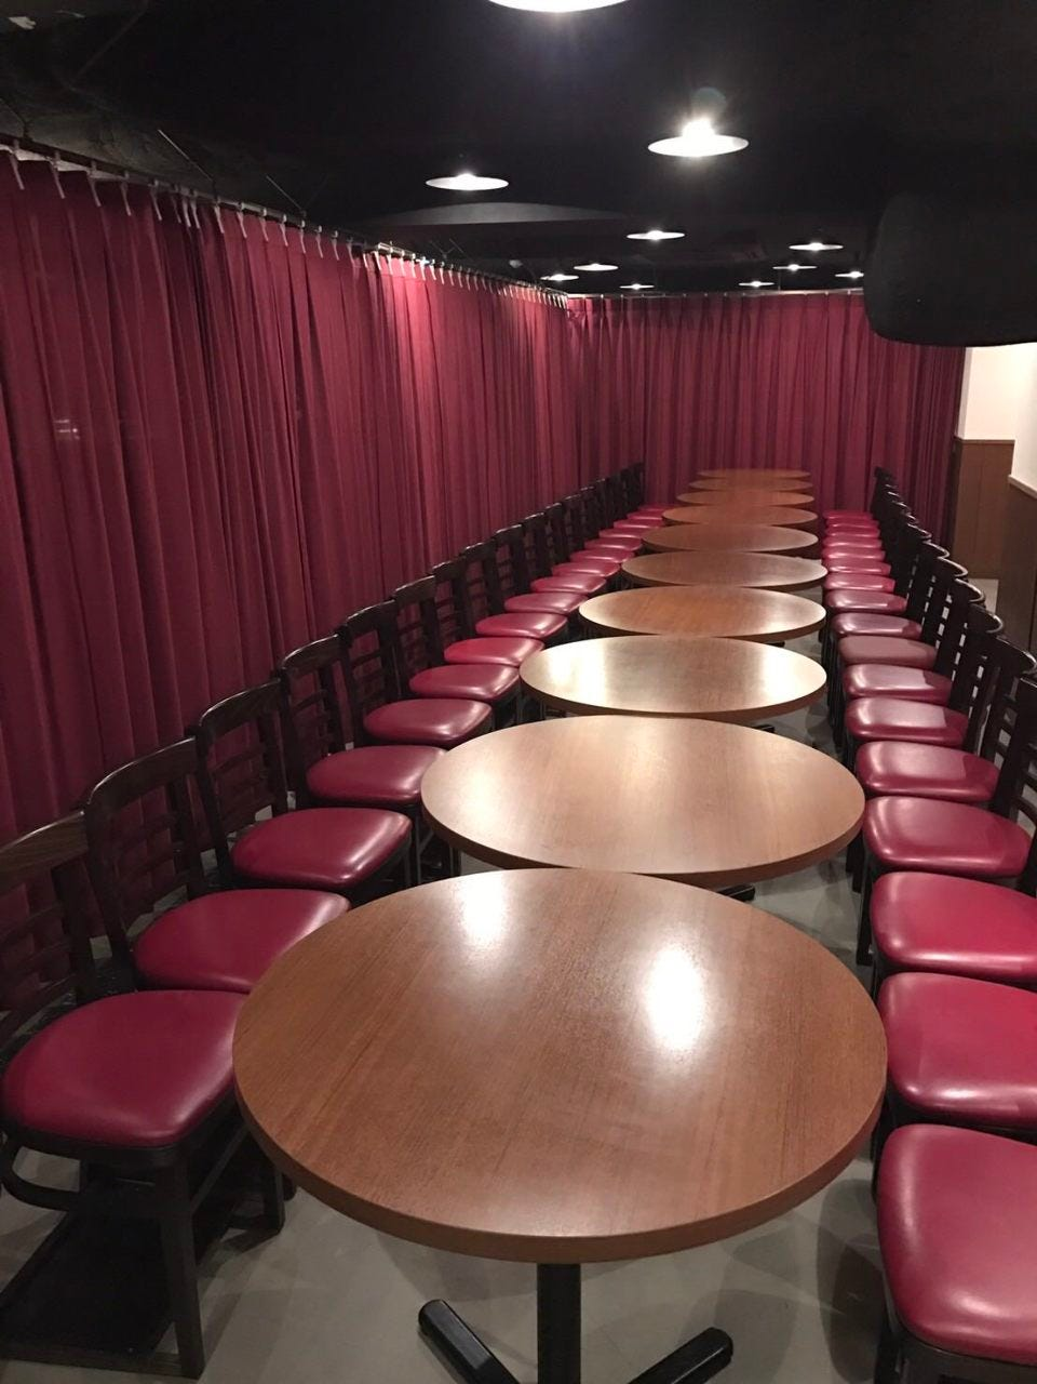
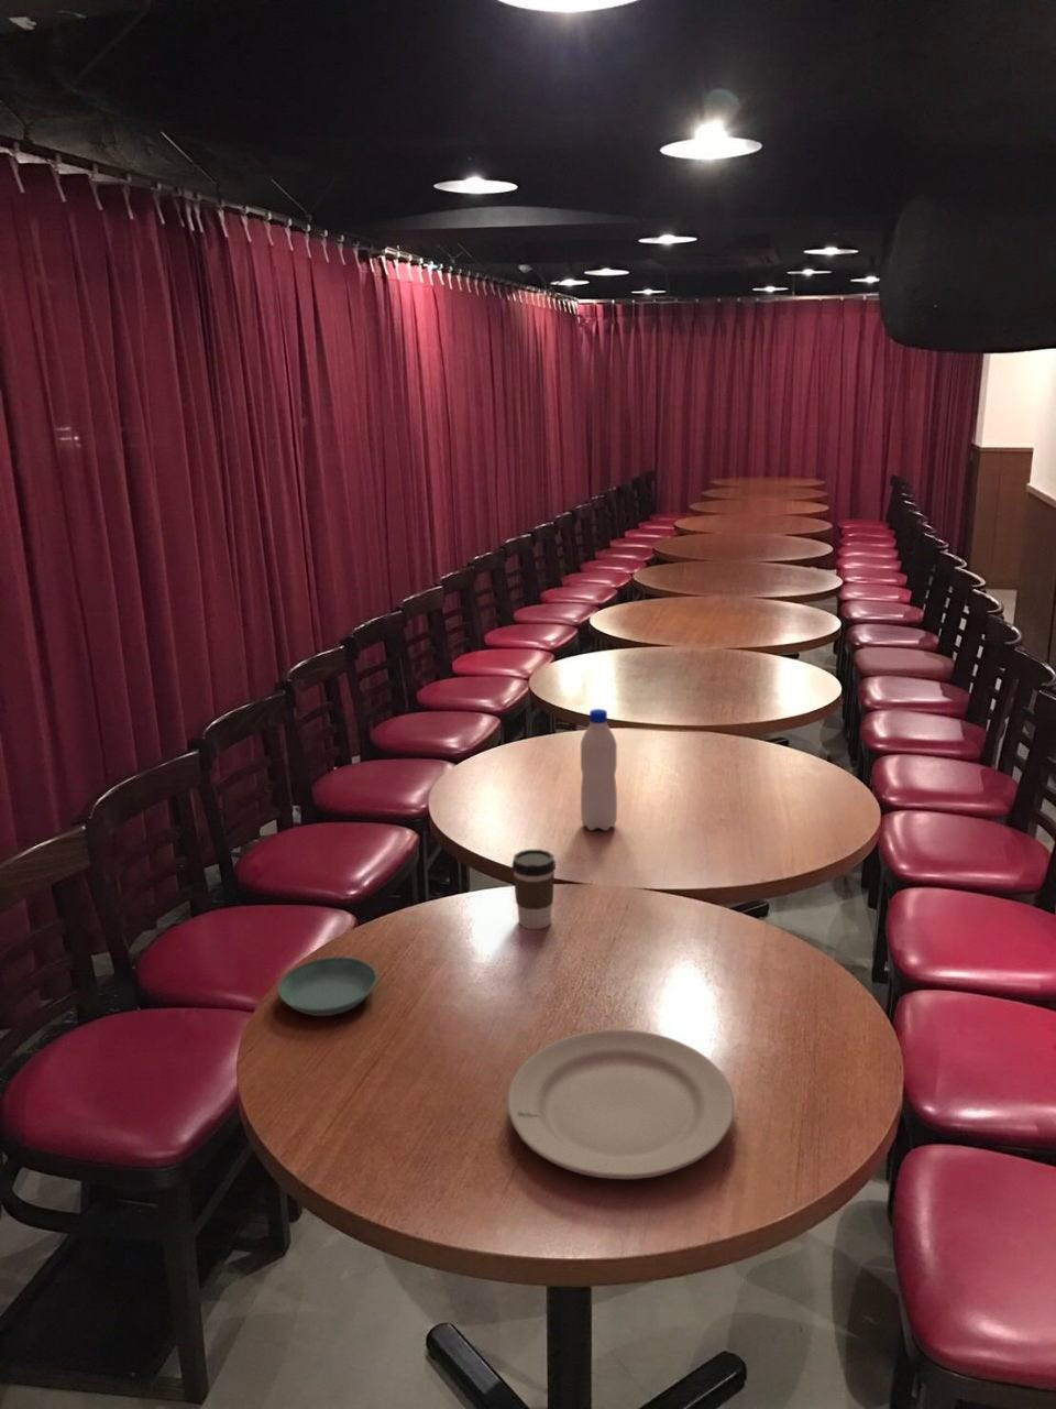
+ water bottle (598, 769)
+ coffee cup (534, 890)
+ chinaware (619, 1104)
+ saucer (328, 989)
